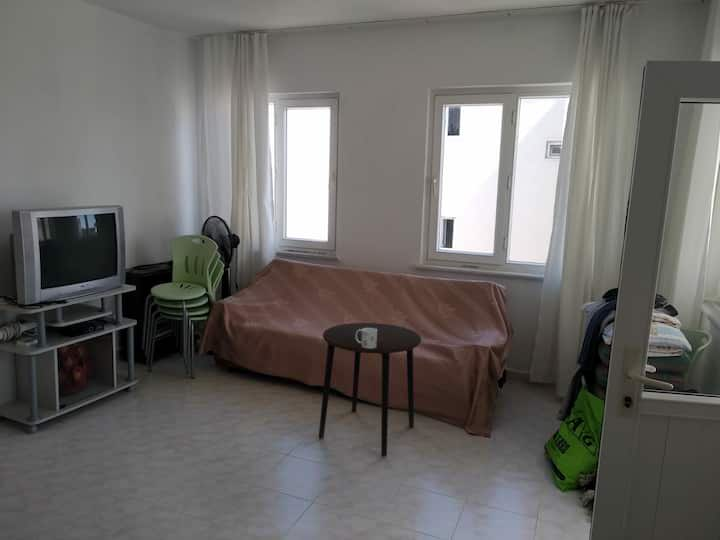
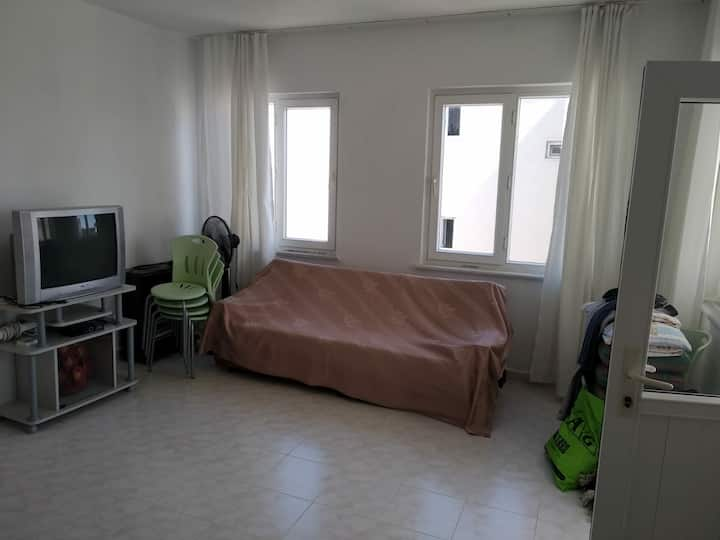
- side table (358, 382)
- mug (365, 337)
